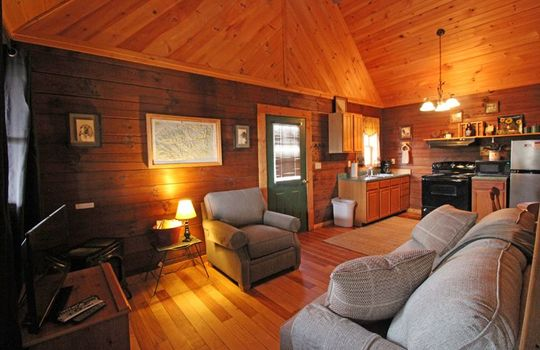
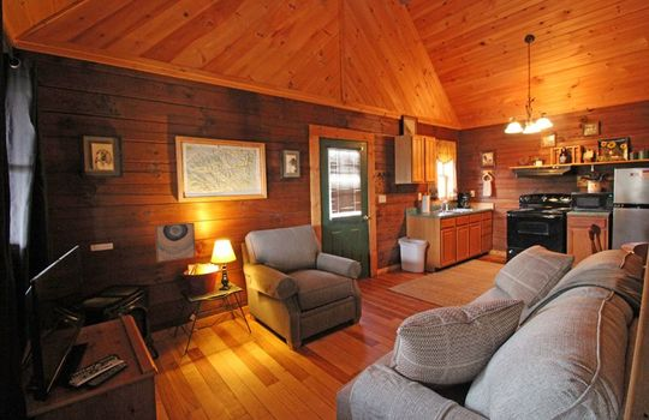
+ wall art (175, 241)
